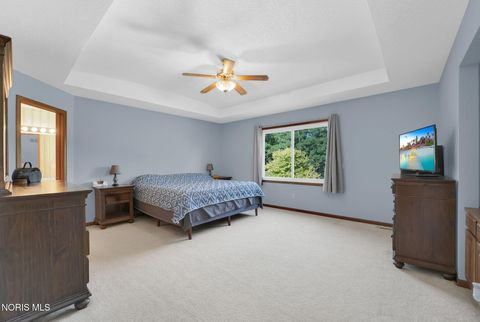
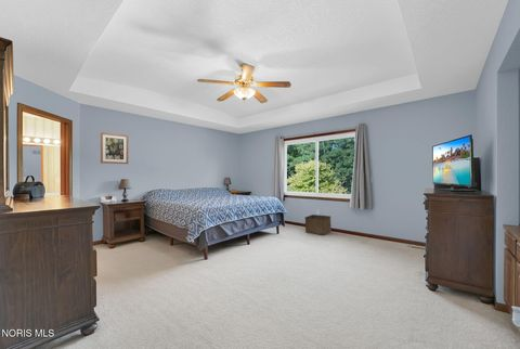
+ storage bin (317, 223)
+ wall art (115, 148)
